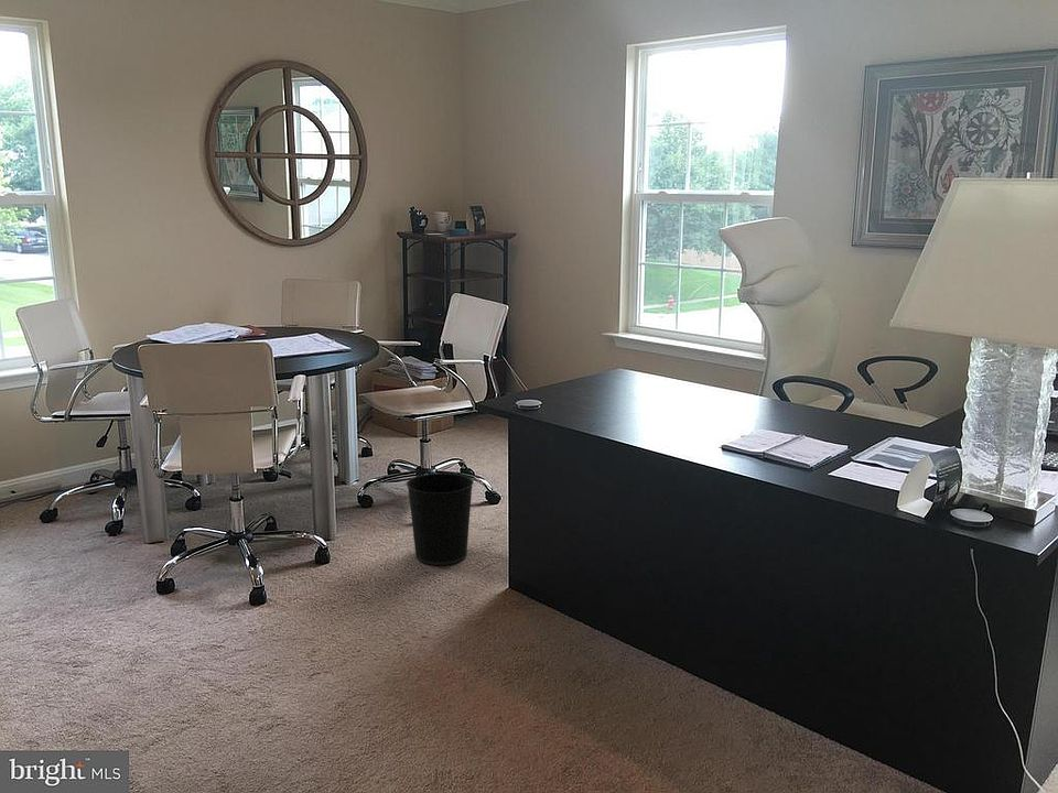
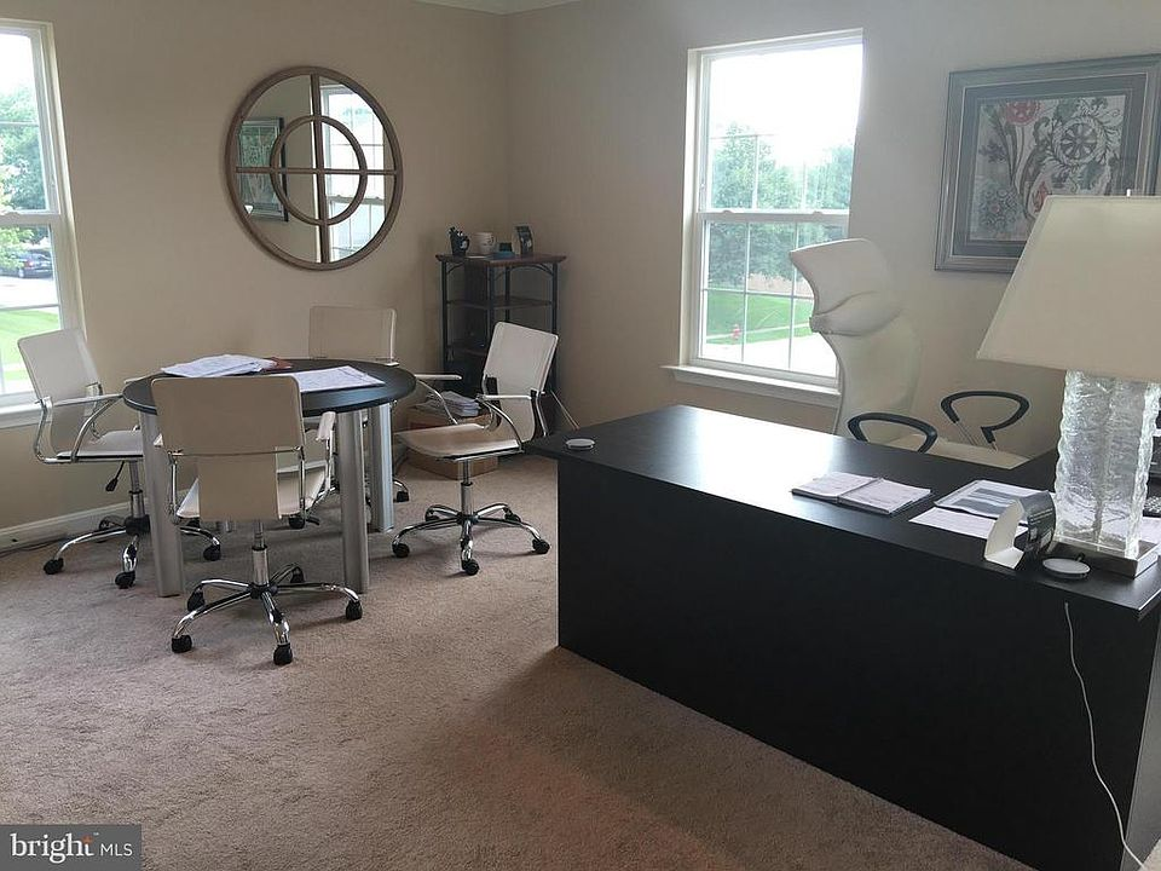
- wastebasket (440, 519)
